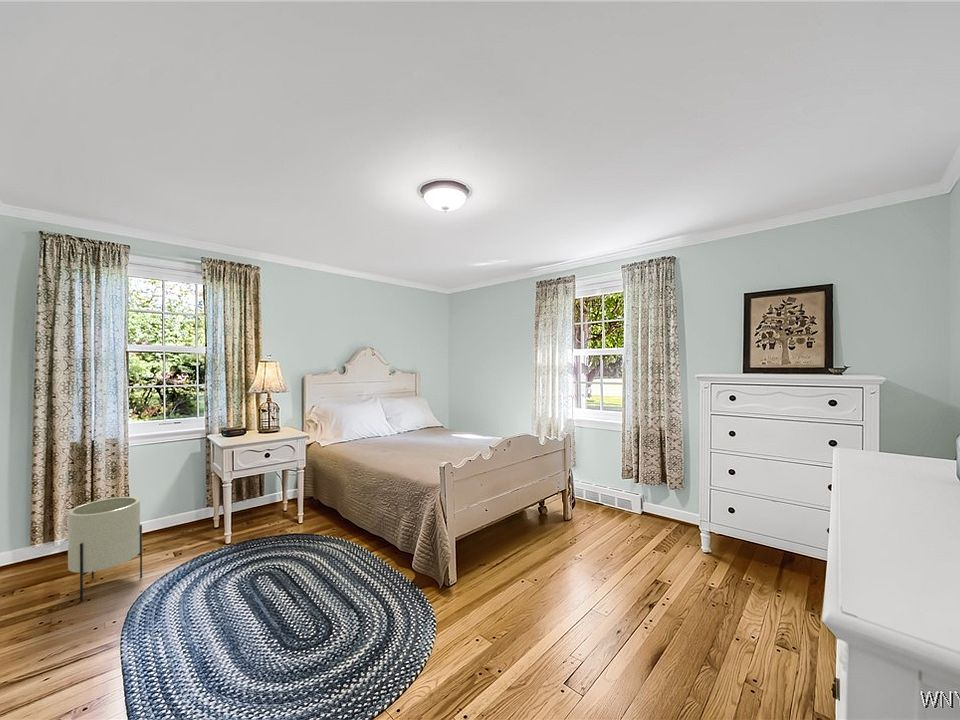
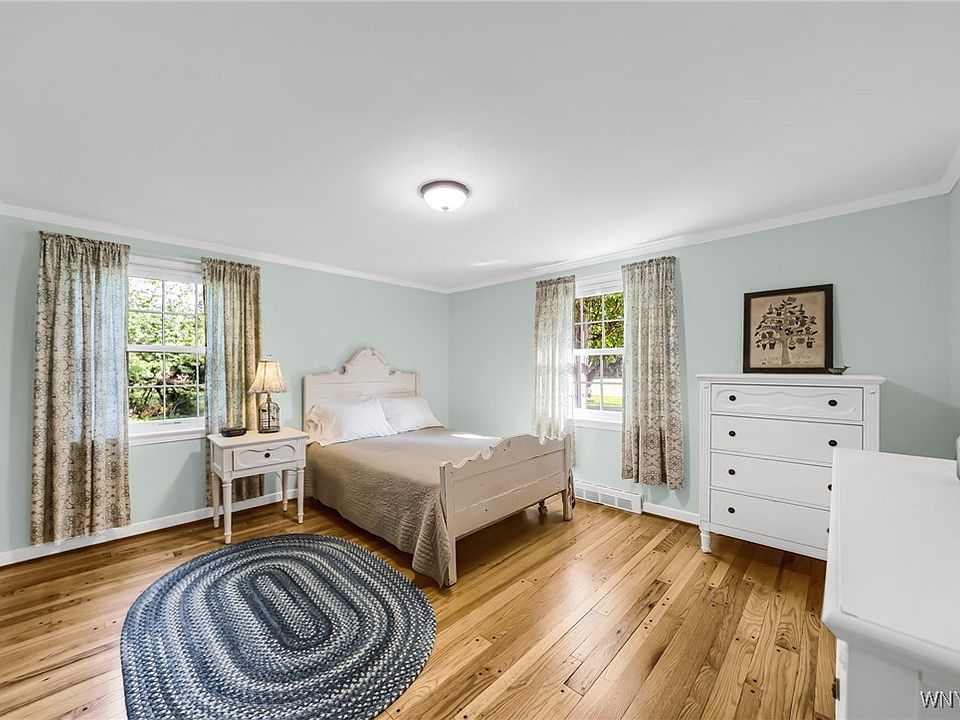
- planter (105, 545)
